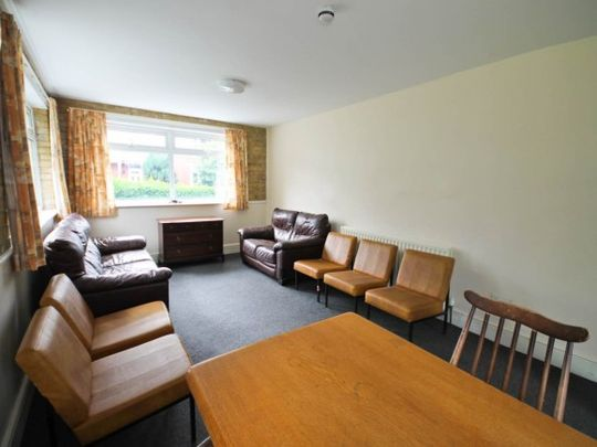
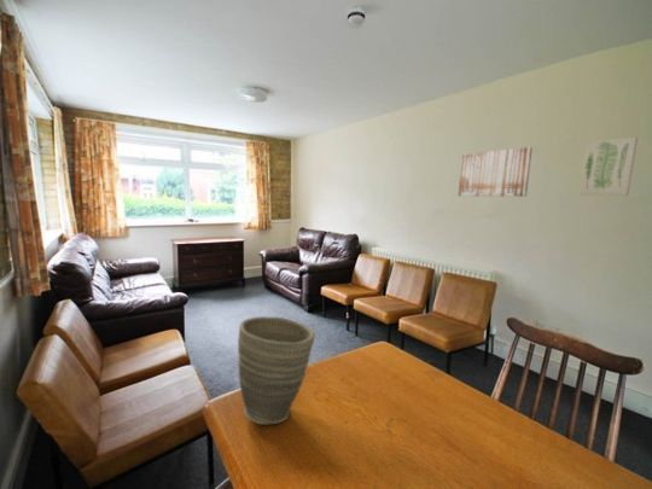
+ vase (276, 366)
+ wall art (491, 174)
+ wall art (606, 167)
